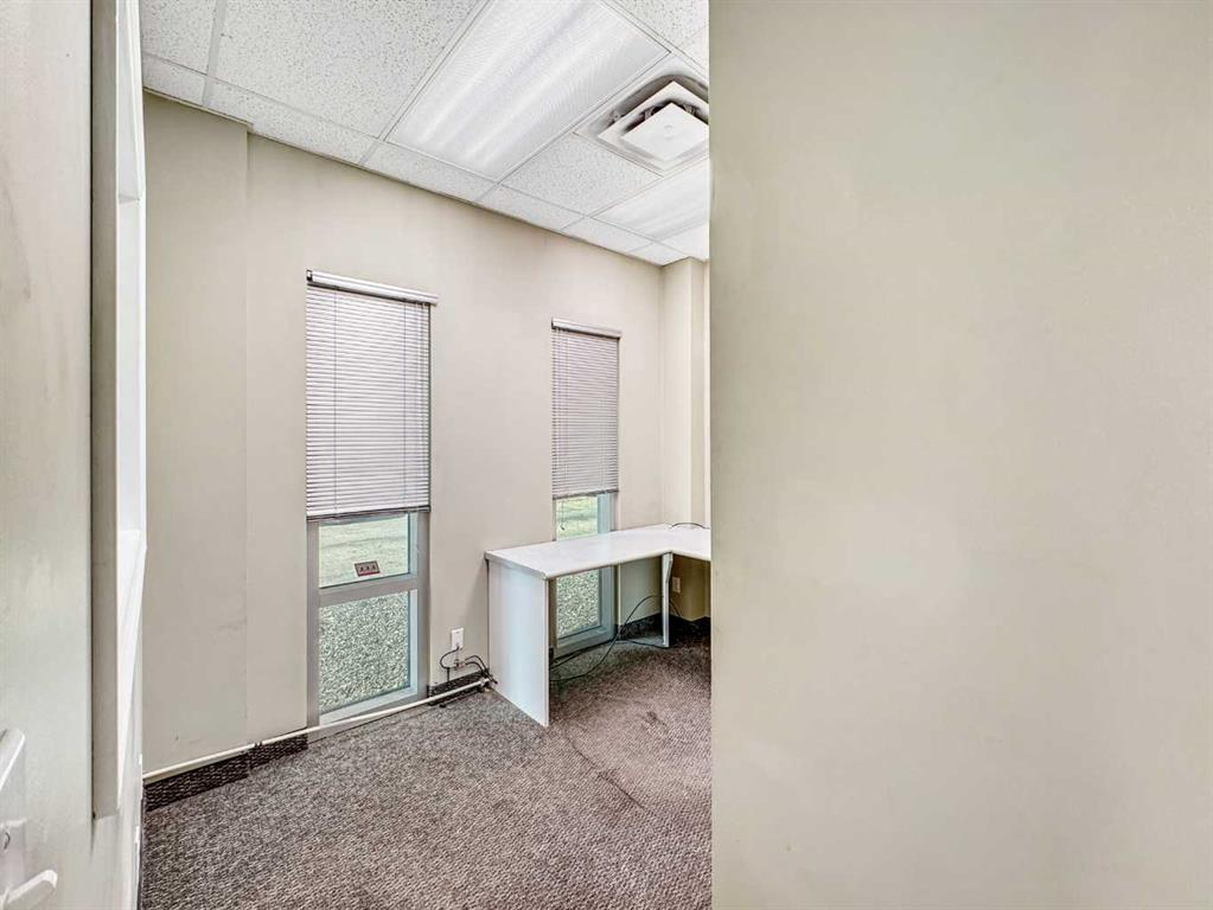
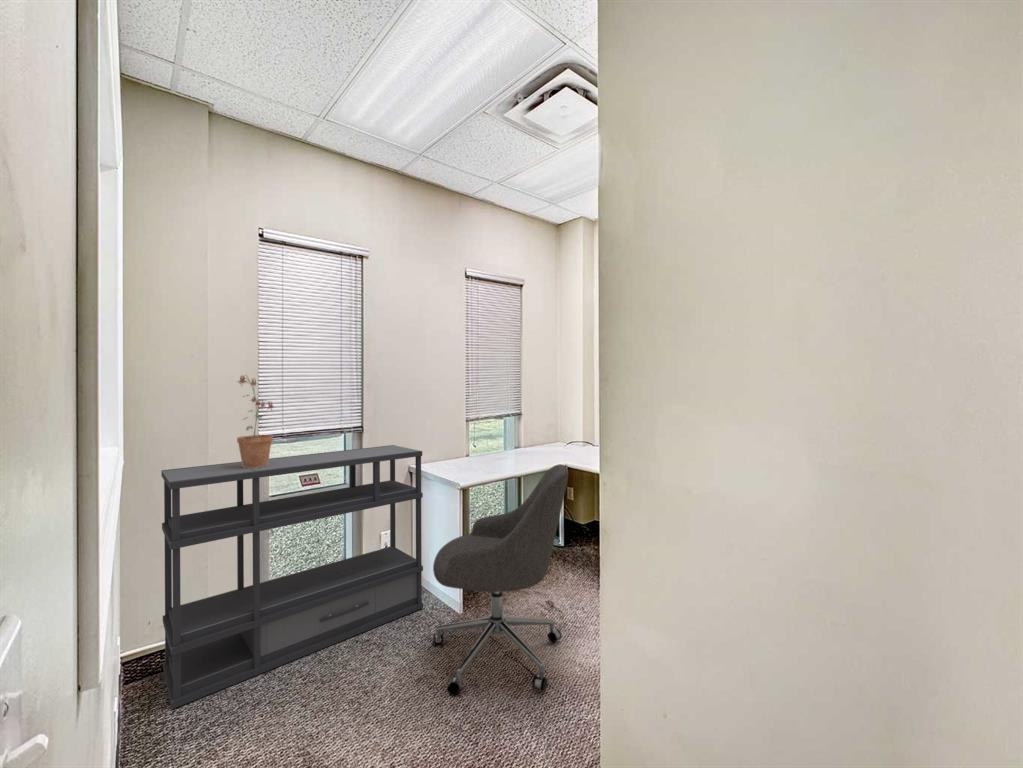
+ bookshelf (315, 567)
+ chair (498, 559)
+ potted plant (256, 420)
